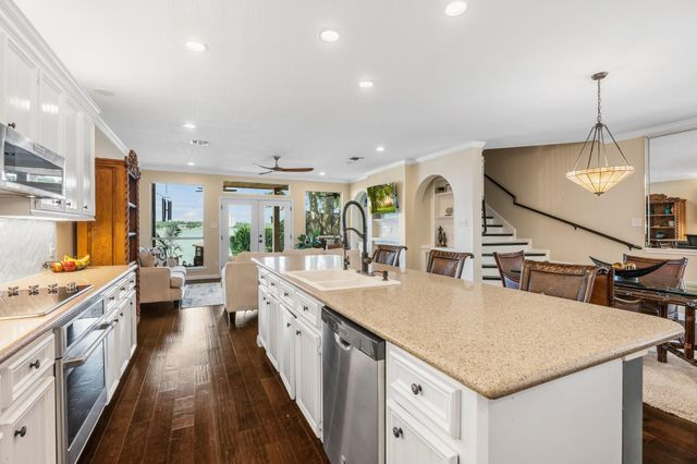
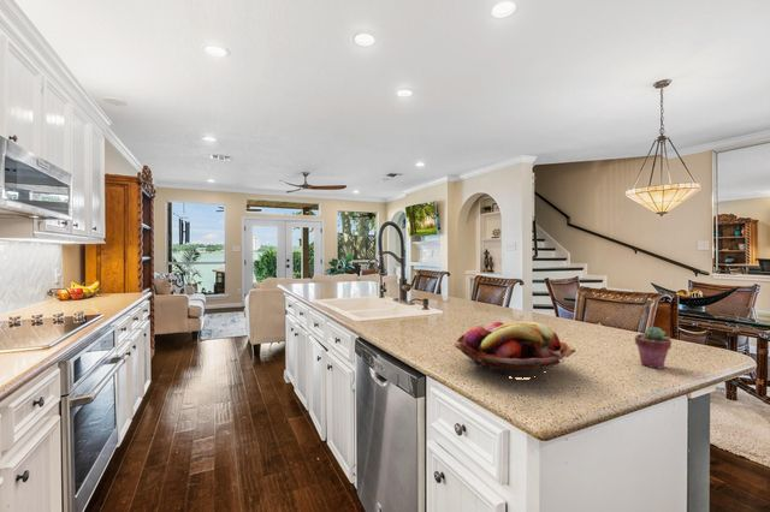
+ fruit basket (511, 343)
+ potted succulent (652, 345)
